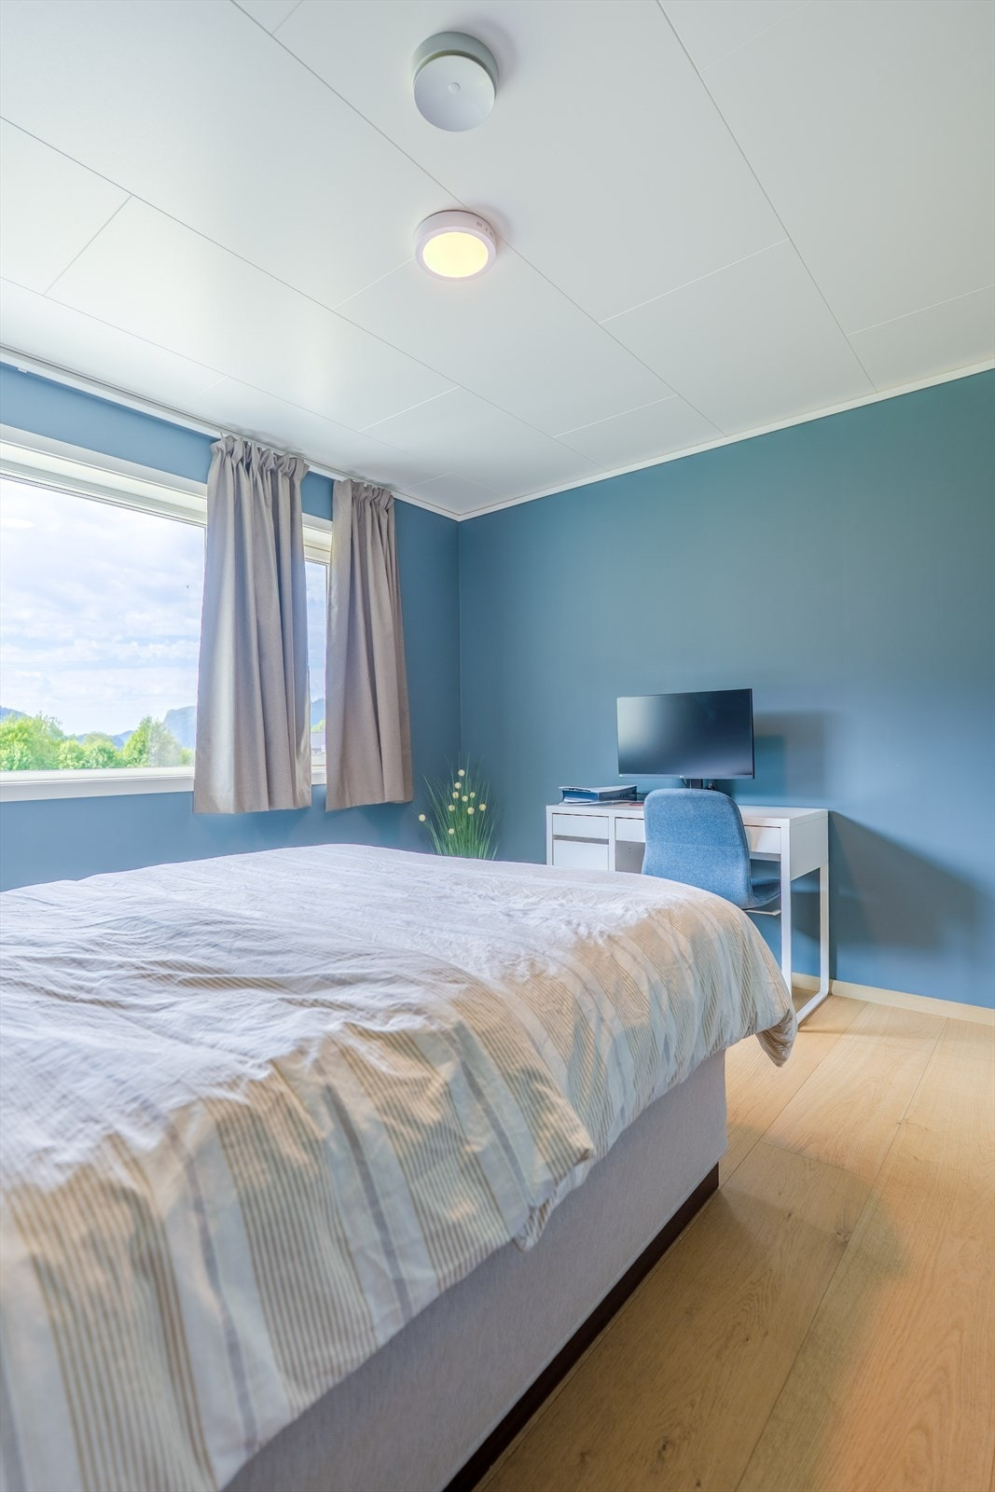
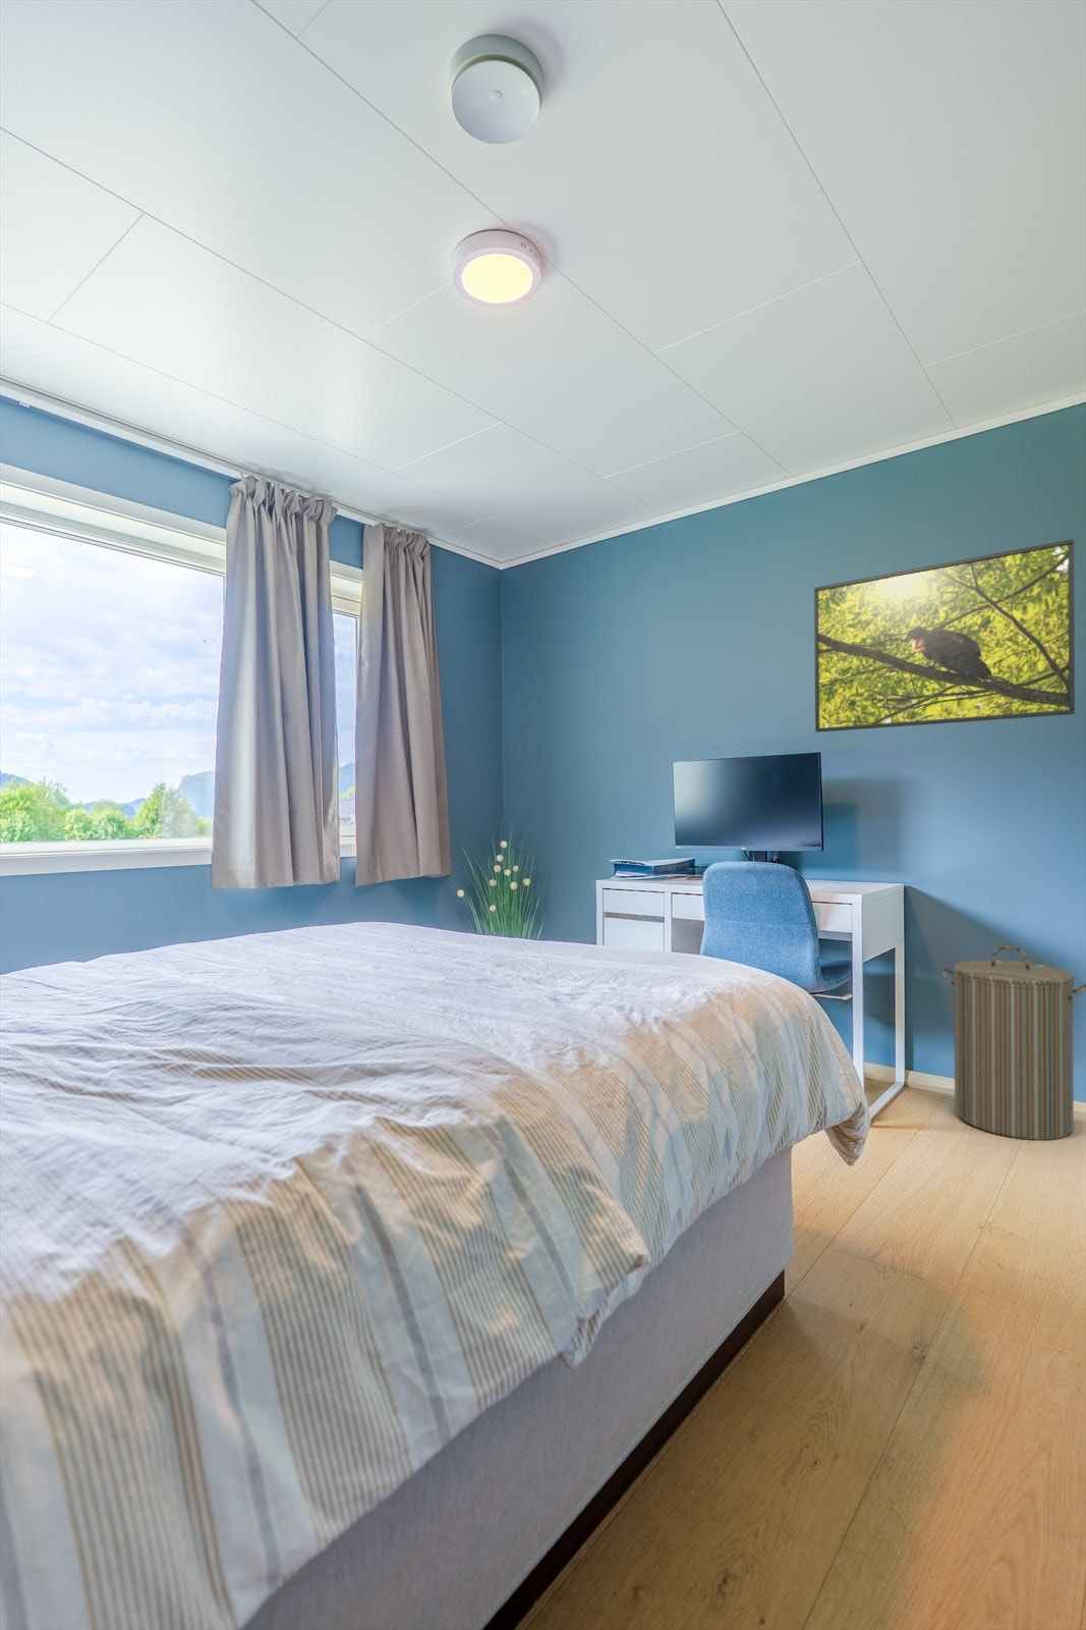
+ laundry hamper (1012, 1032)
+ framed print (932, 645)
